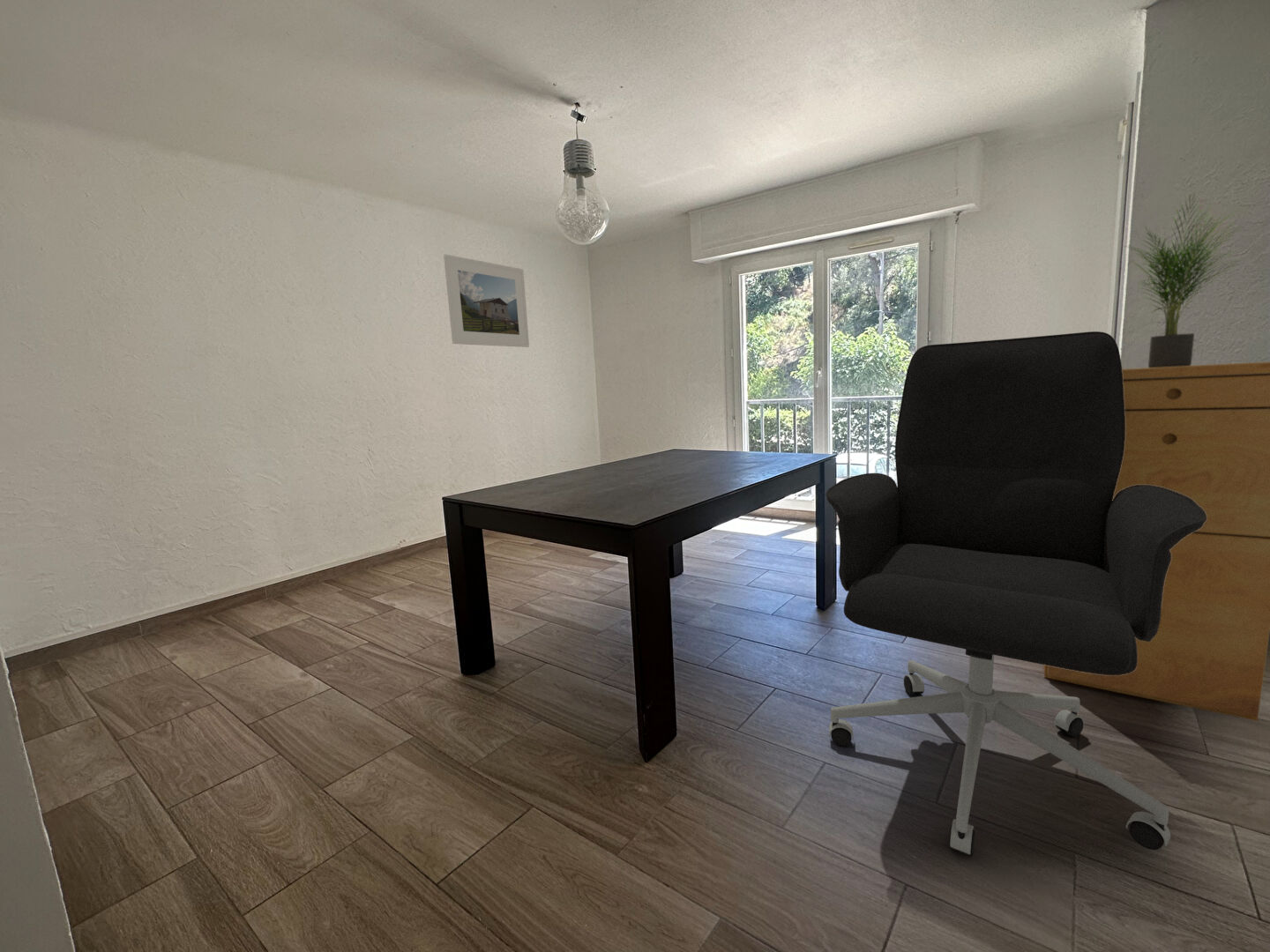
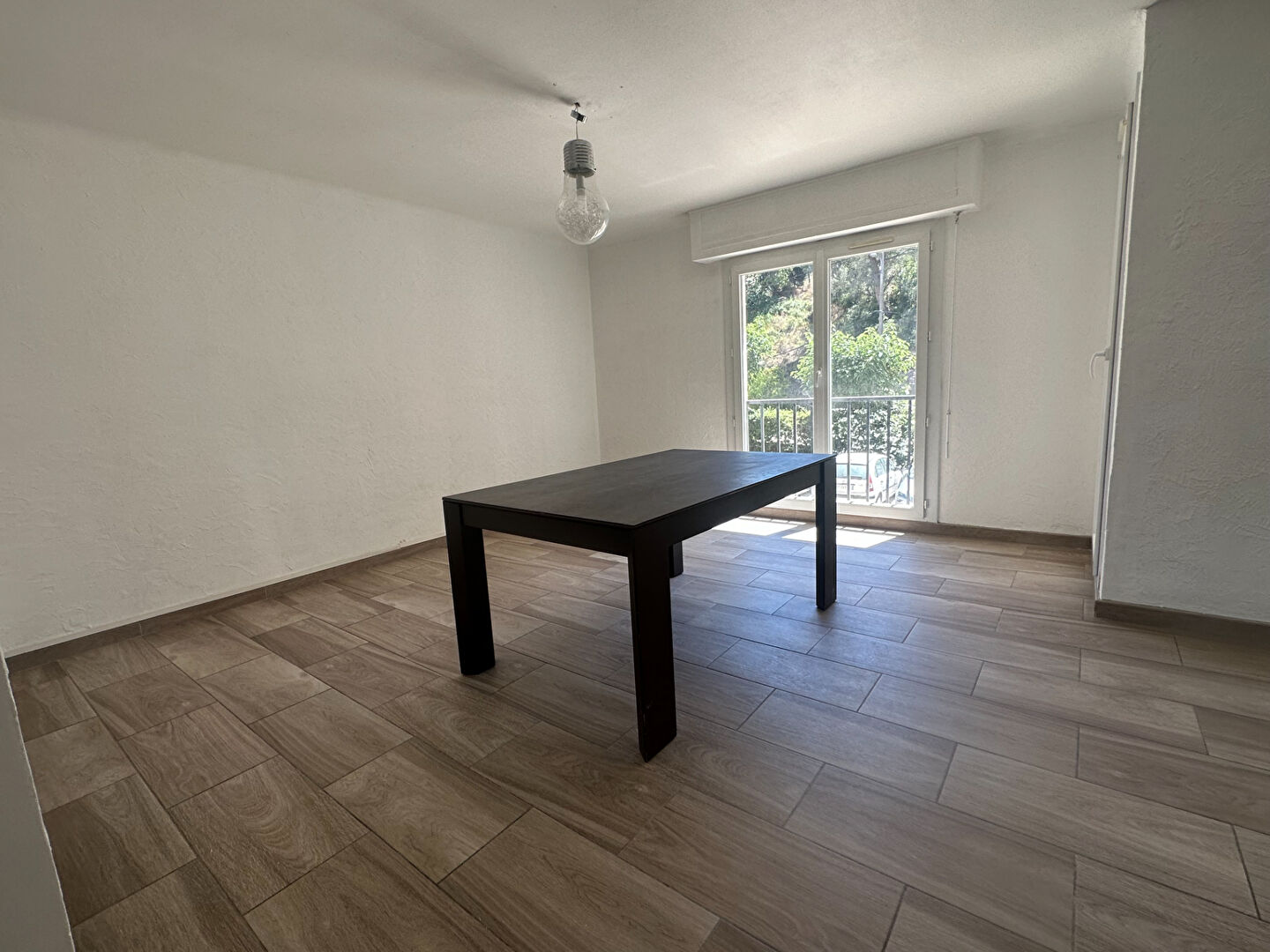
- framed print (489, 304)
- office chair (986, 560)
- potted plant (1172, 286)
- filing cabinet (1112, 500)
